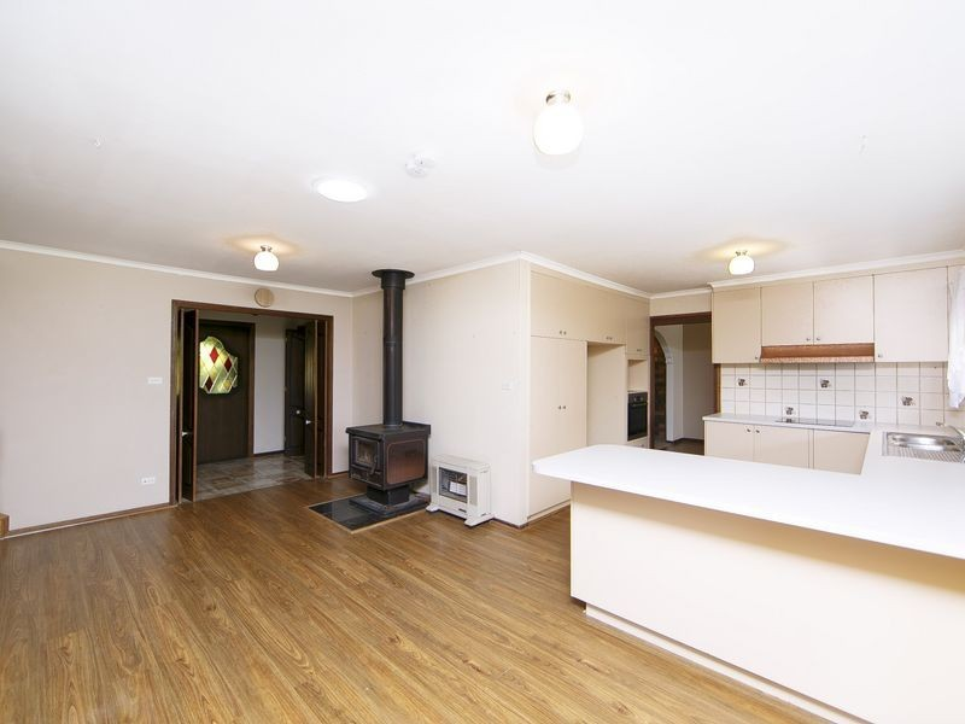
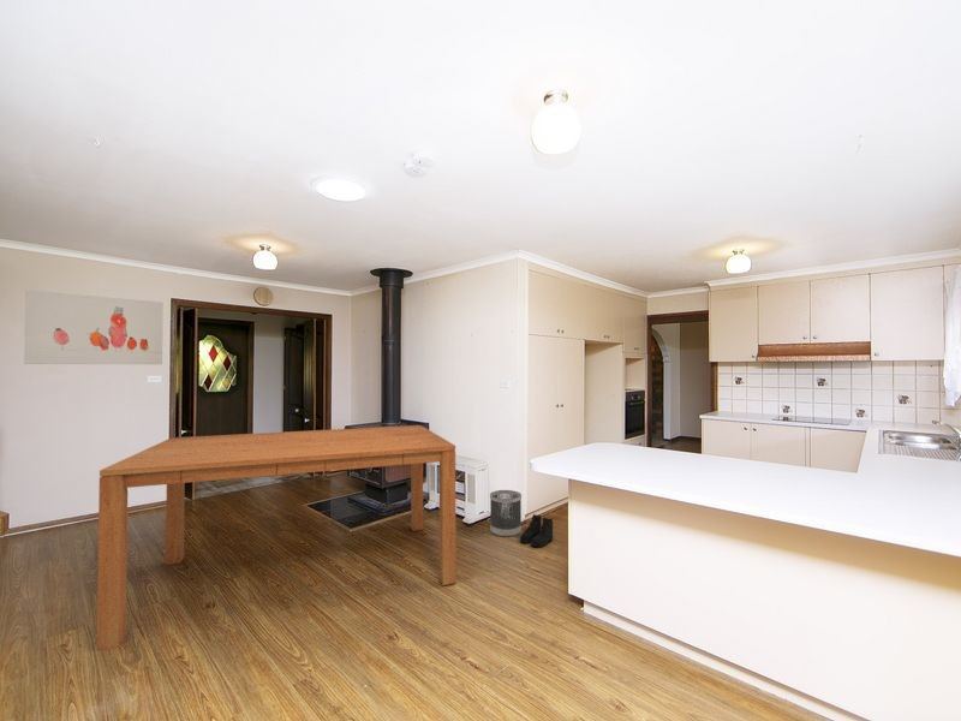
+ wall art (99, 330)
+ boots (537, 529)
+ dining table (304, 472)
+ wastebasket (505, 512)
